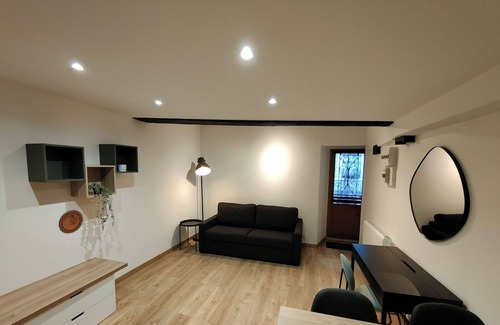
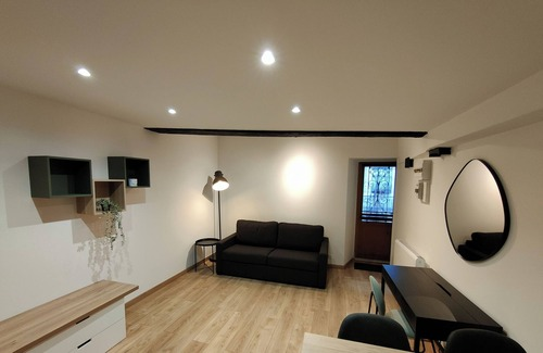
- decorative plate (71, 221)
